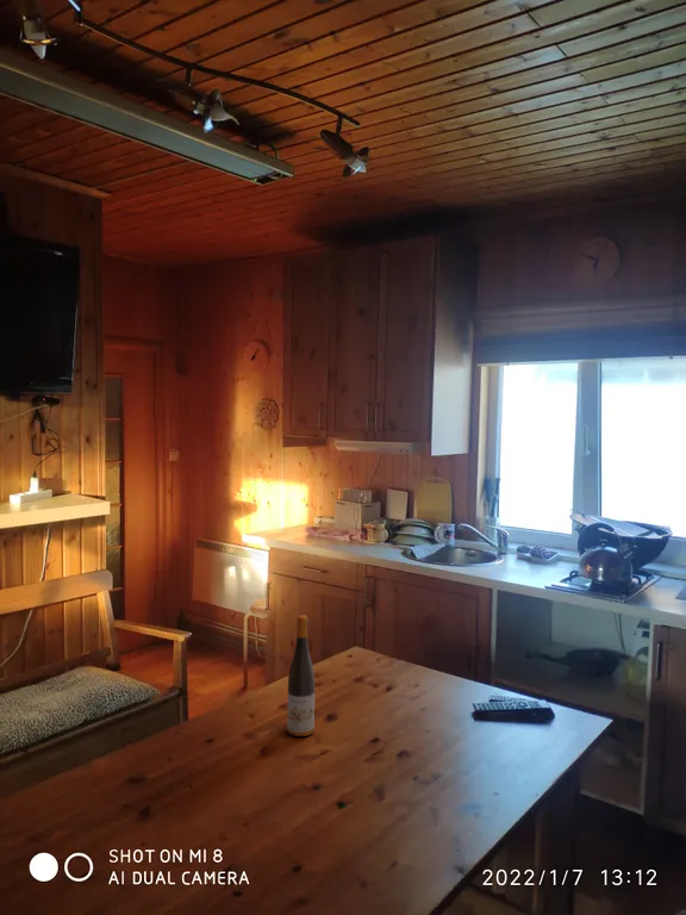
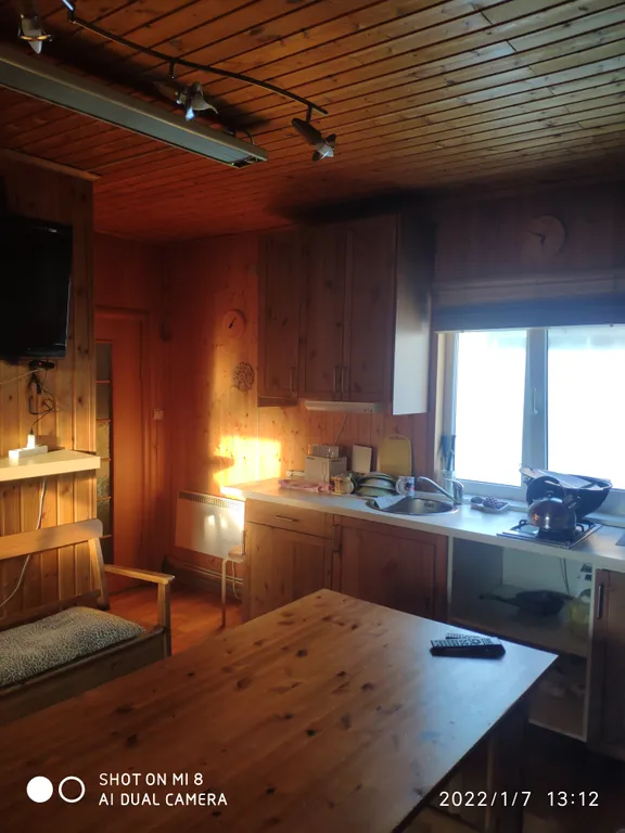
- wine bottle (301, 673)
